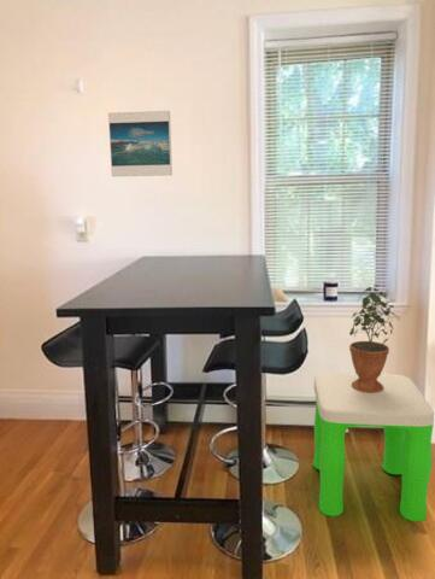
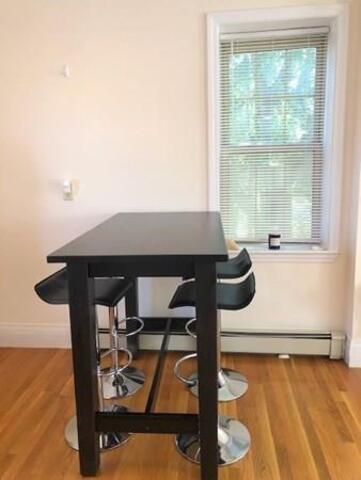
- potted plant (374, 335)
- stool (368, 426)
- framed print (140, 144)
